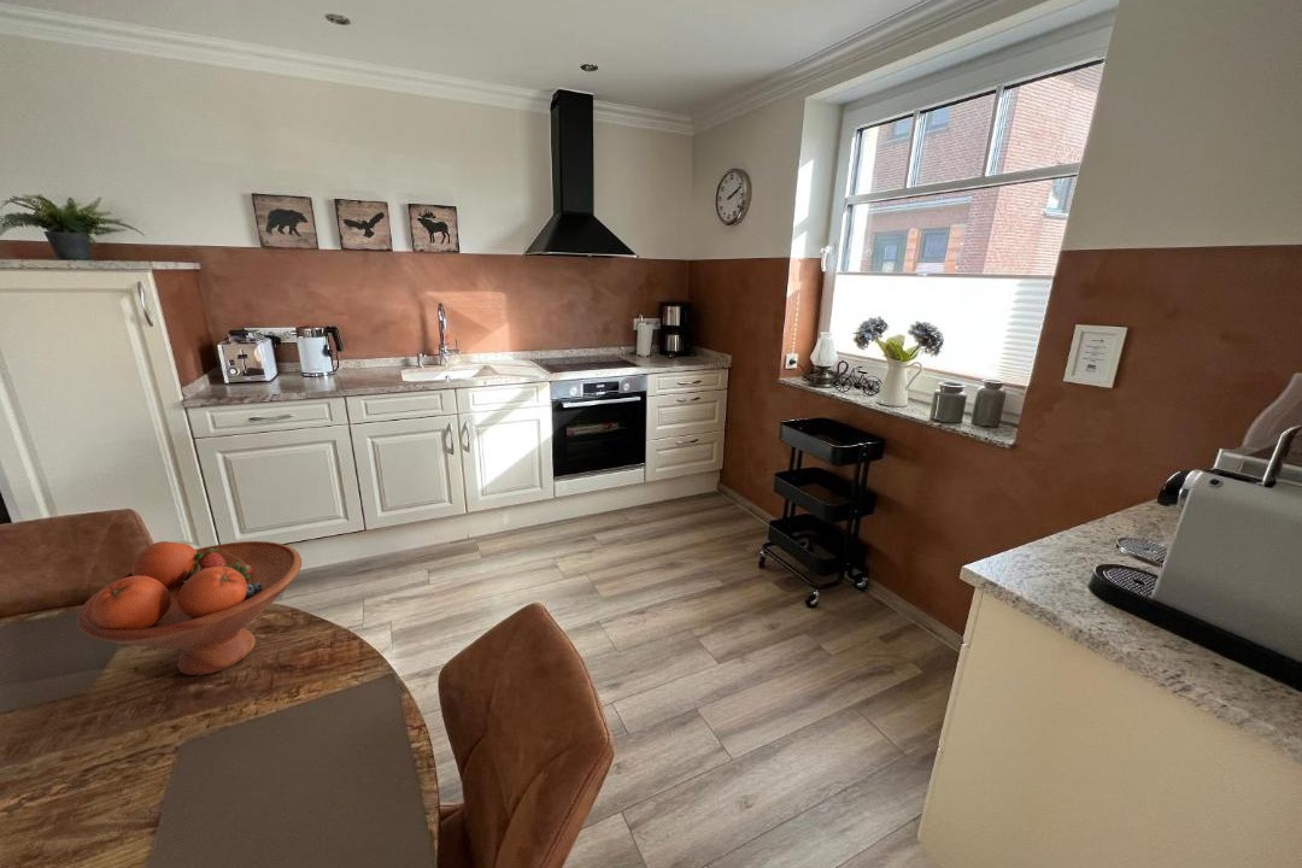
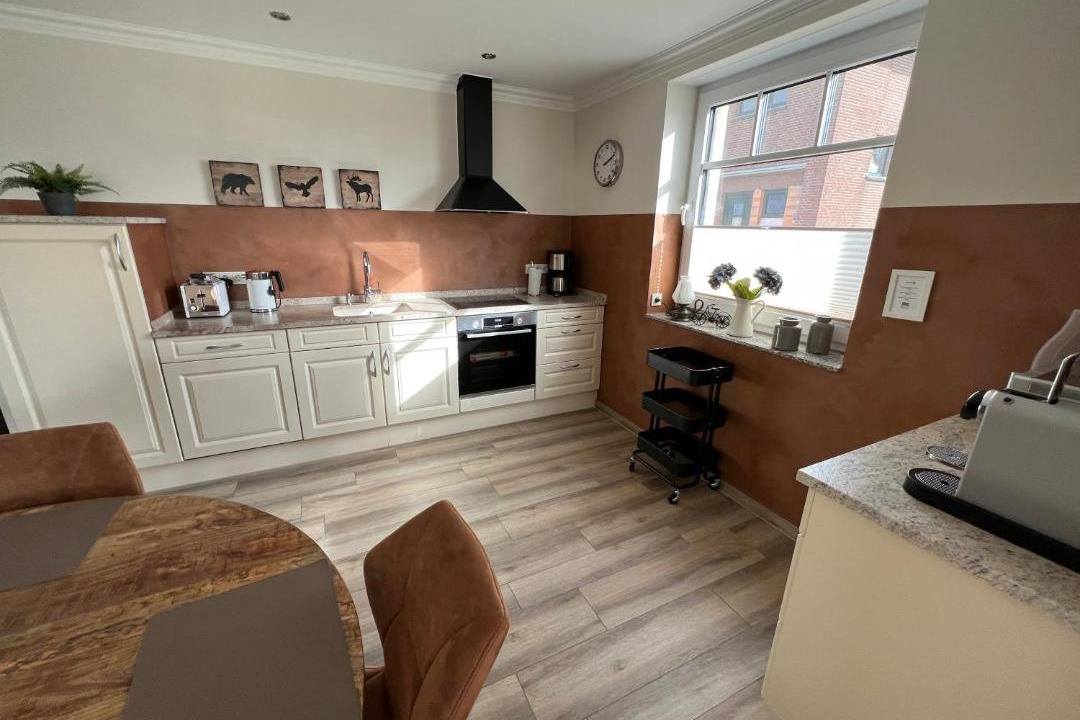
- fruit bowl (205, 604)
